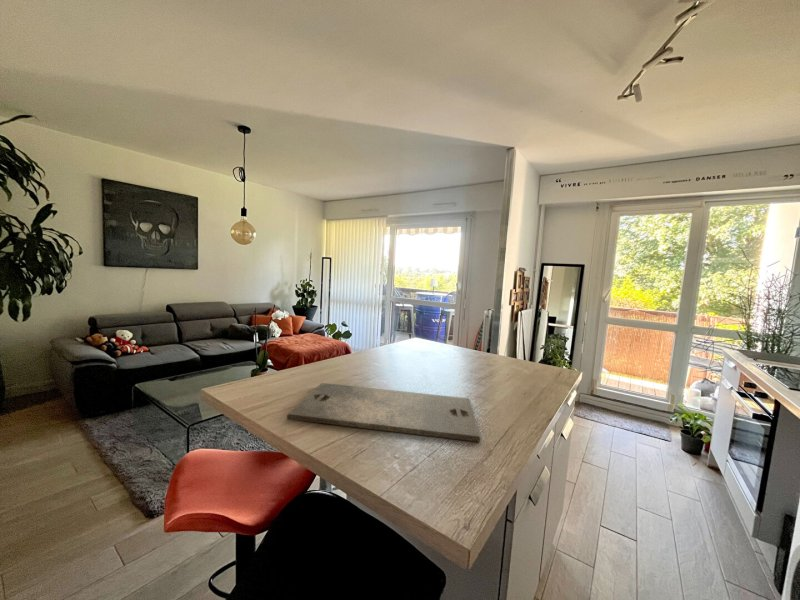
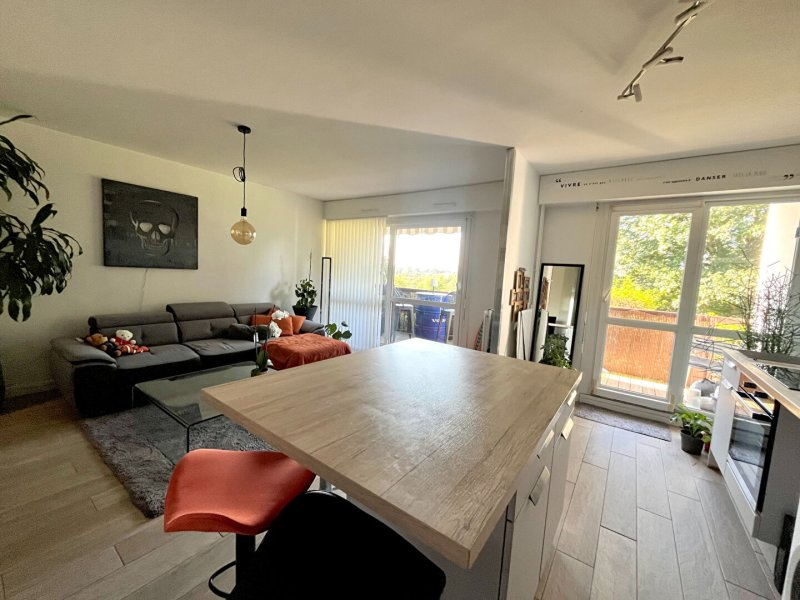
- cutting board (387, 407)
